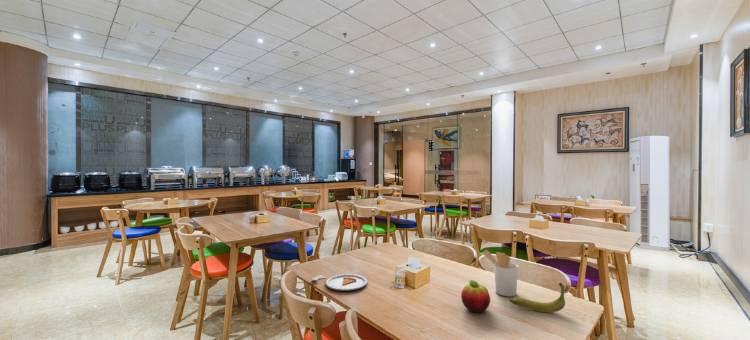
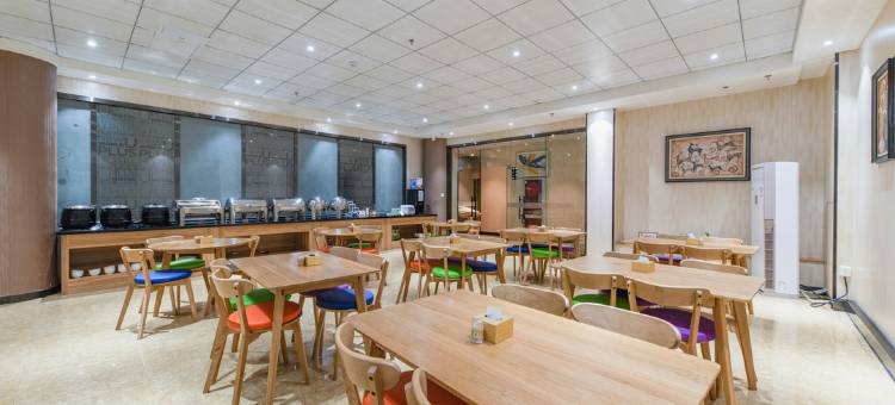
- utensil holder (499, 271)
- dinner plate (339, 280)
- banana (533, 301)
- fruit (475, 296)
